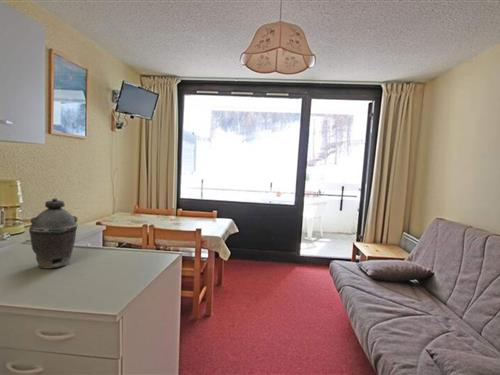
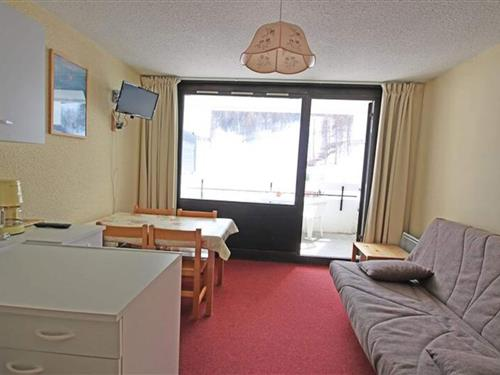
- kettle (54, 231)
